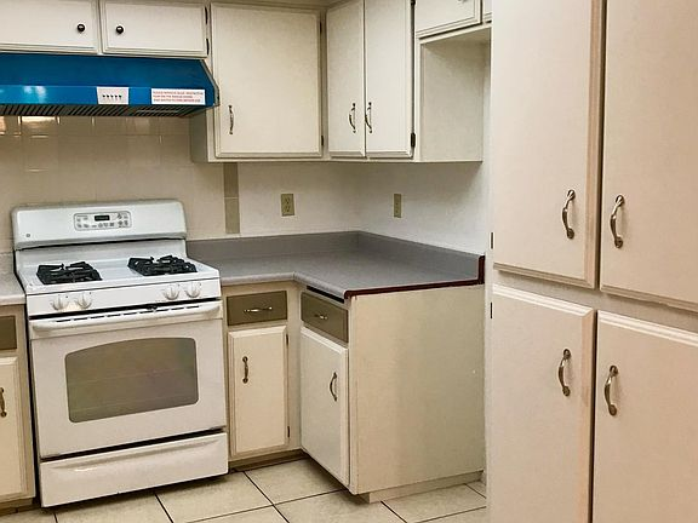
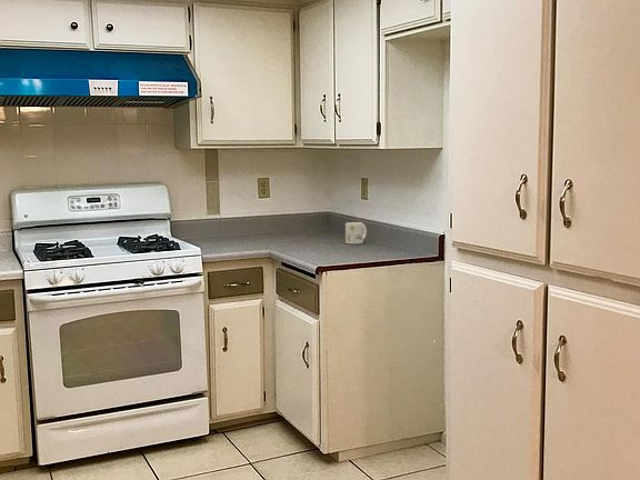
+ mug (357, 232)
